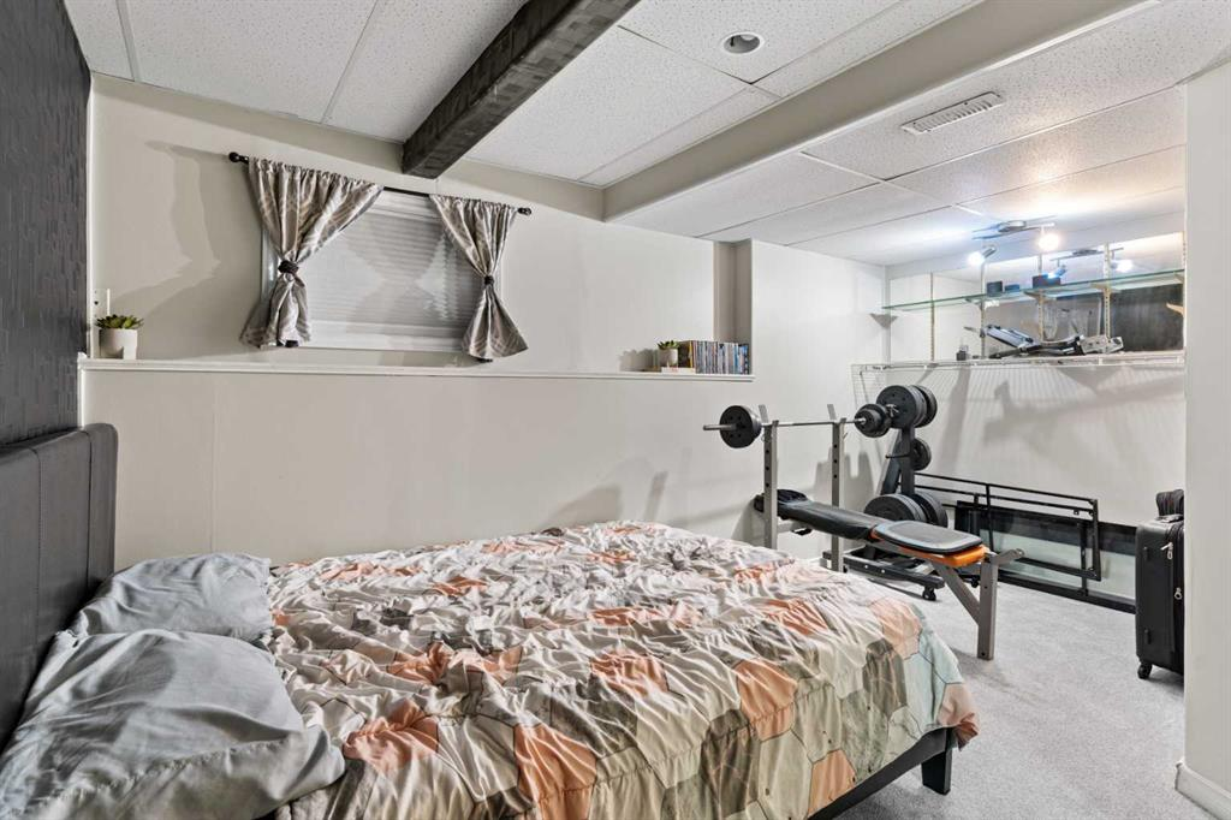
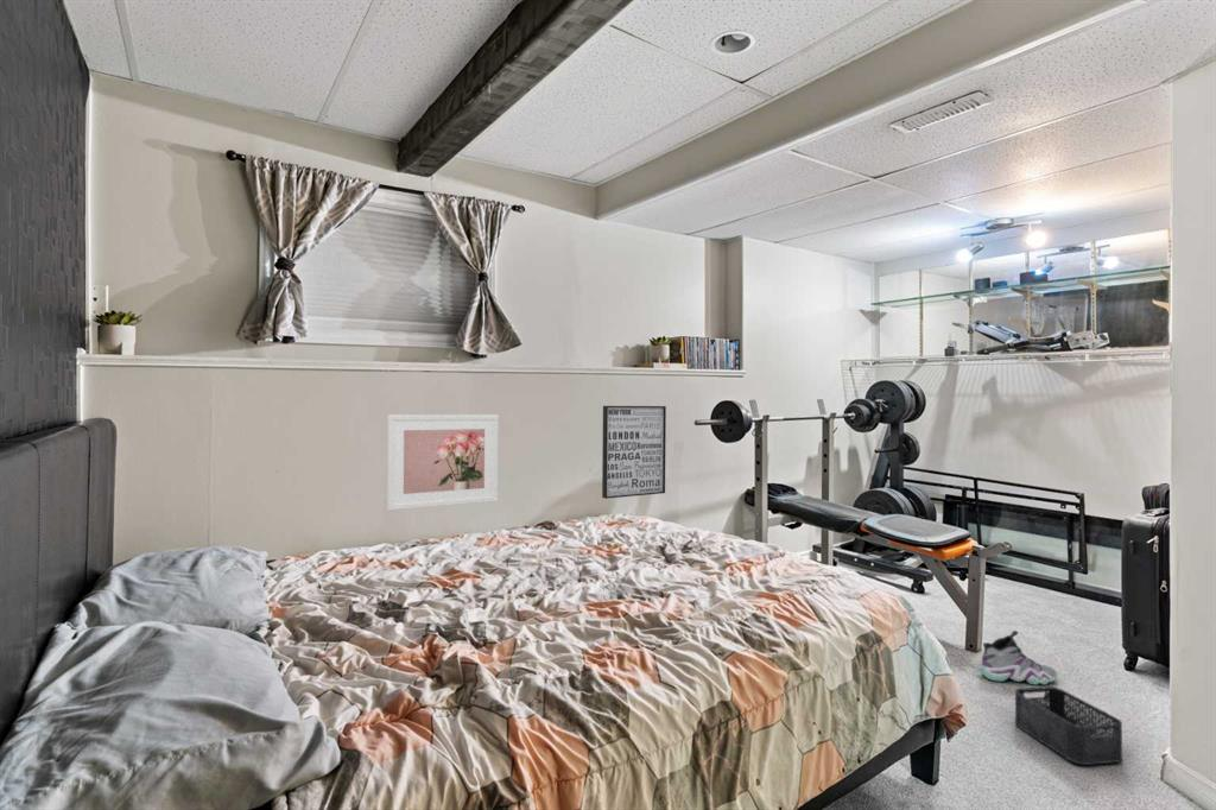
+ sneaker (1019, 654)
+ storage bin (1065, 723)
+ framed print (444, 460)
+ wall art (634, 450)
